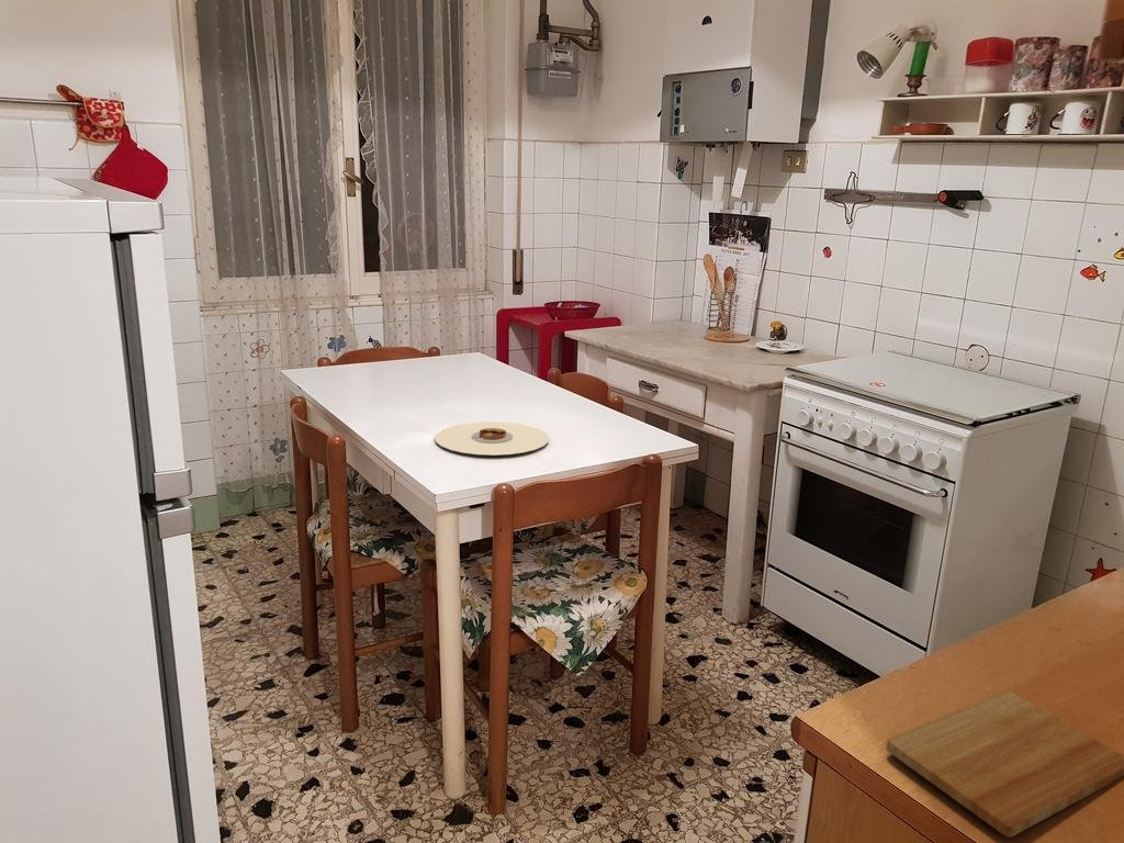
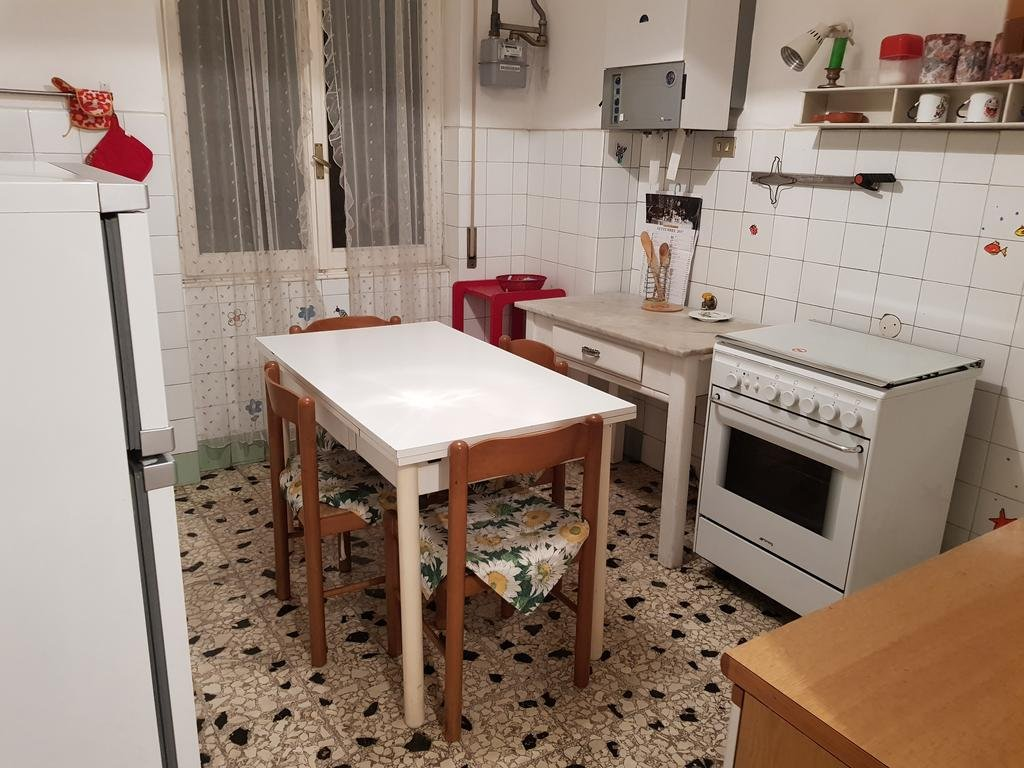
- cutting board (1008, 755)
- plate (492, 434)
